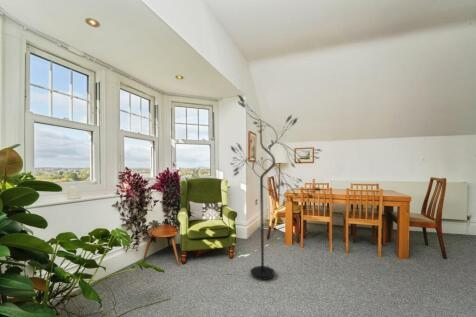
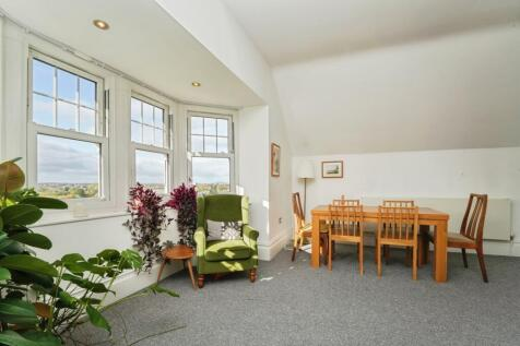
- floor lamp (266, 188)
